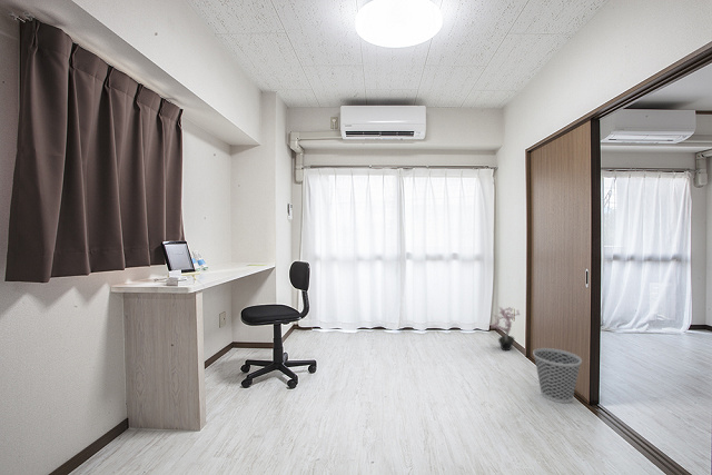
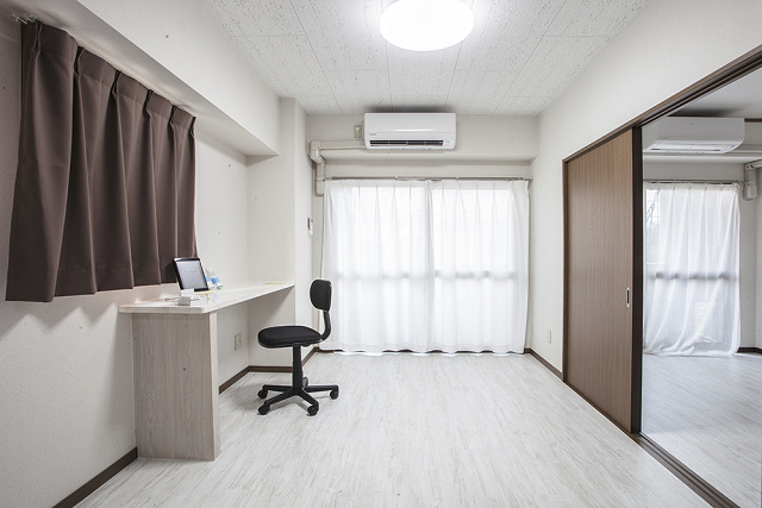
- wastebasket (556, 375)
- potted plant (505, 325)
